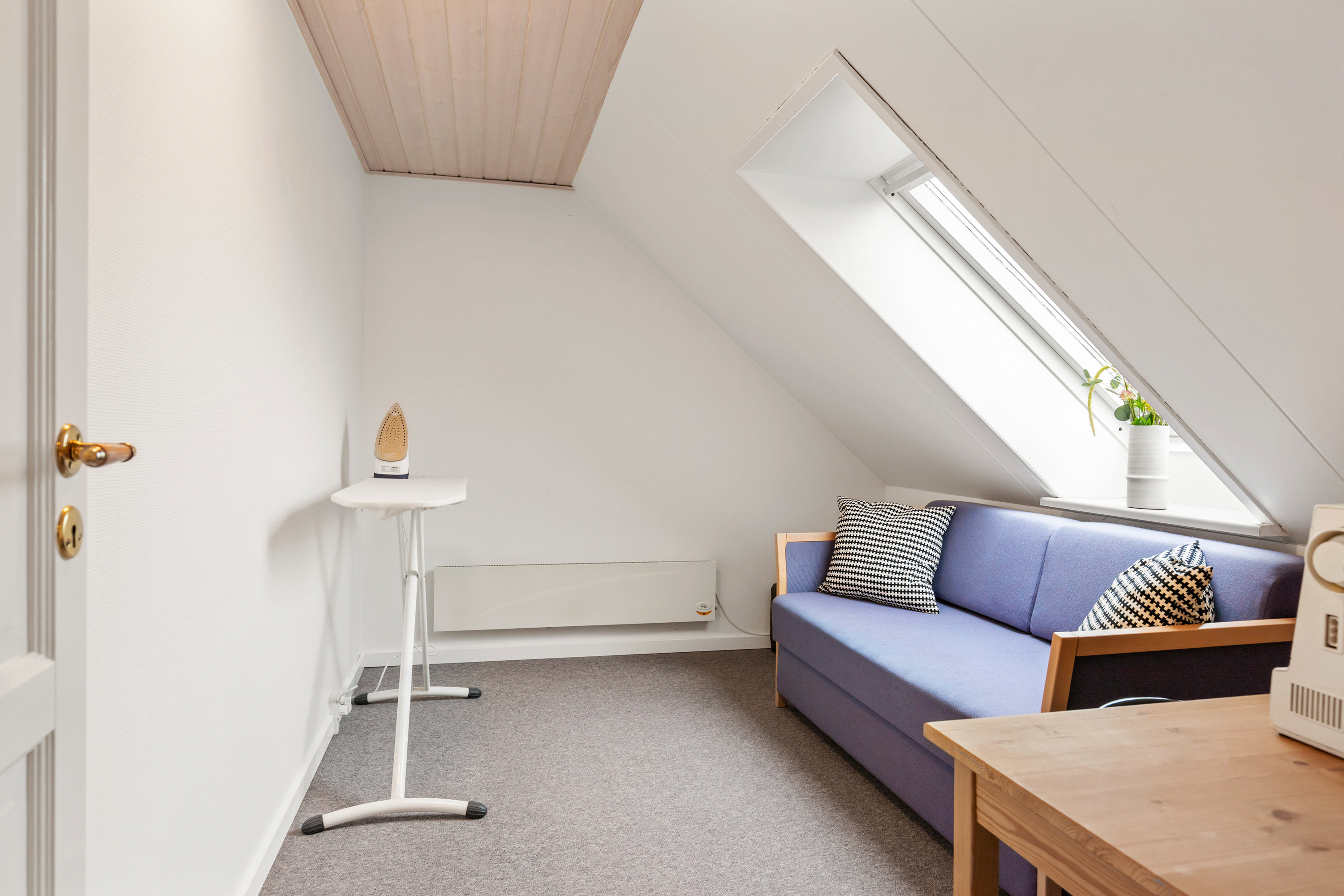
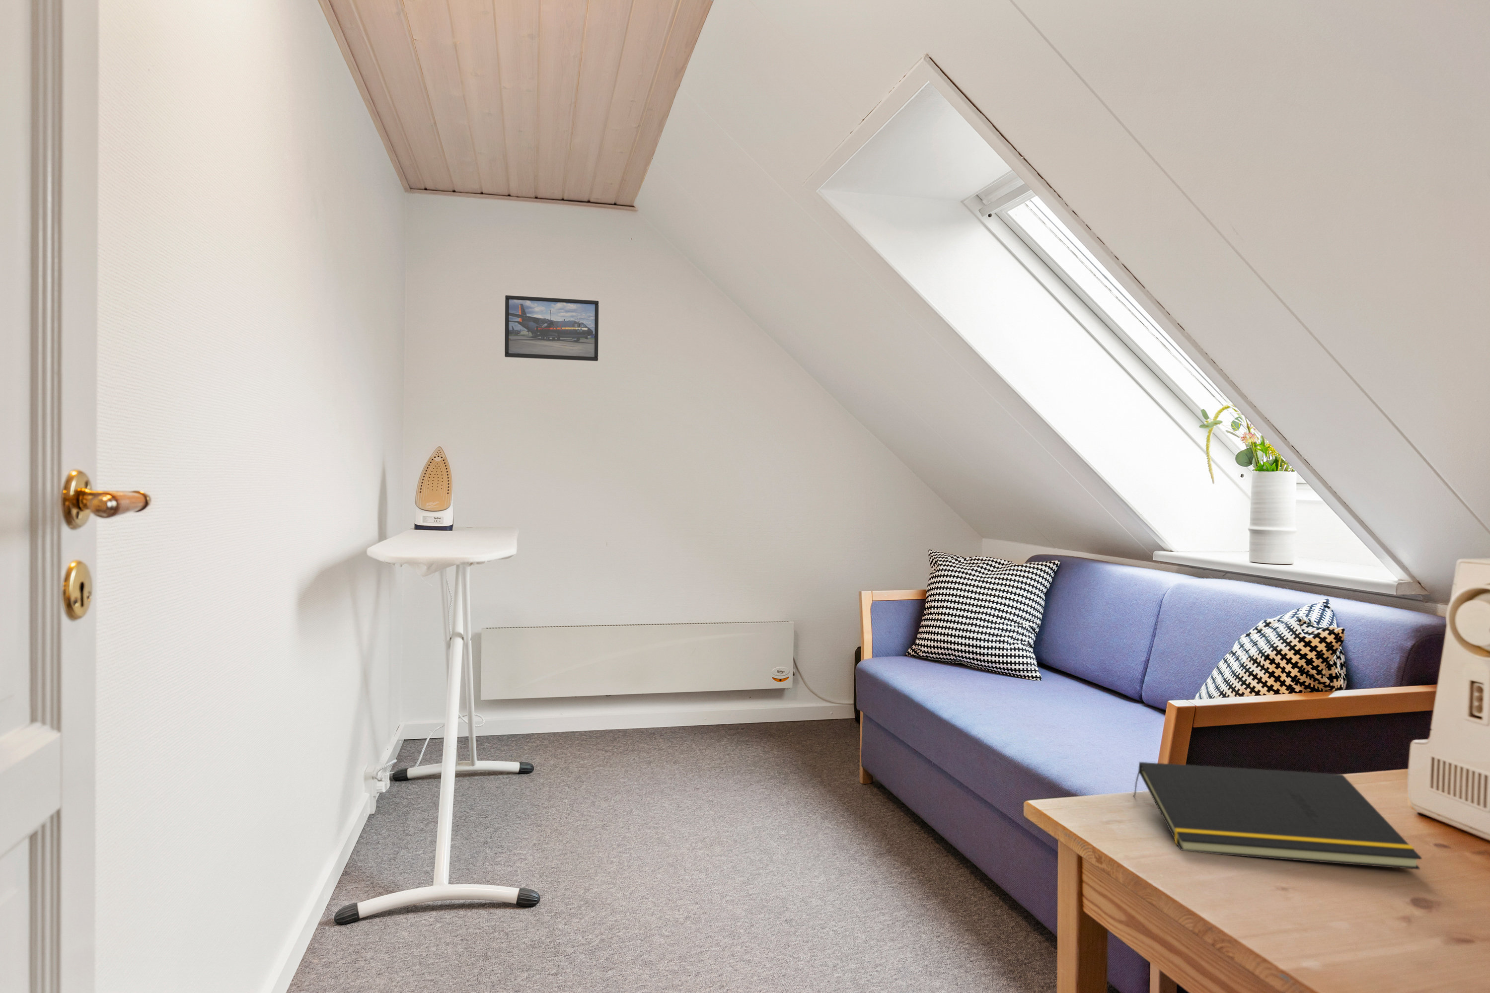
+ notepad (1266, 810)
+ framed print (552, 329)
